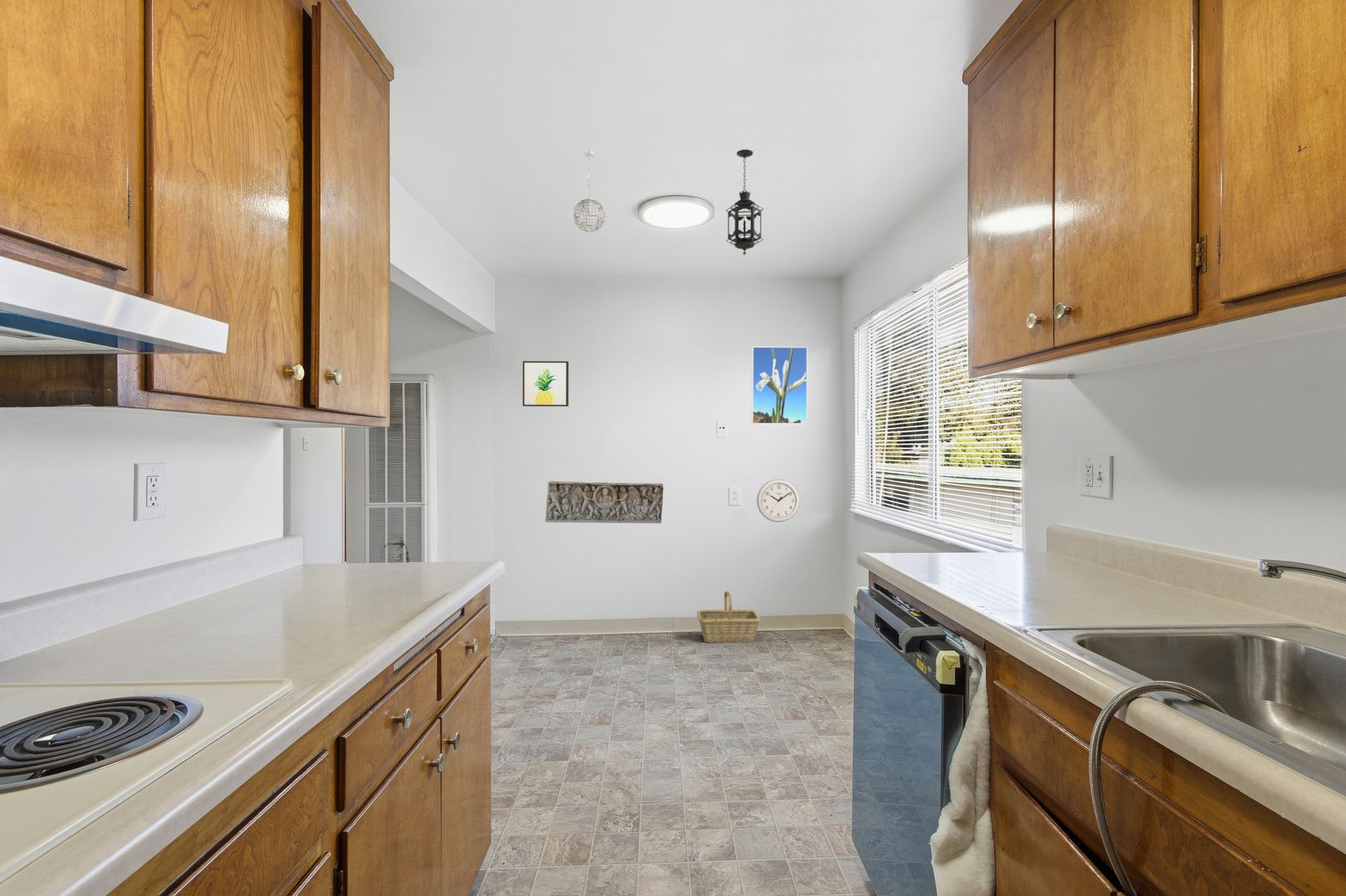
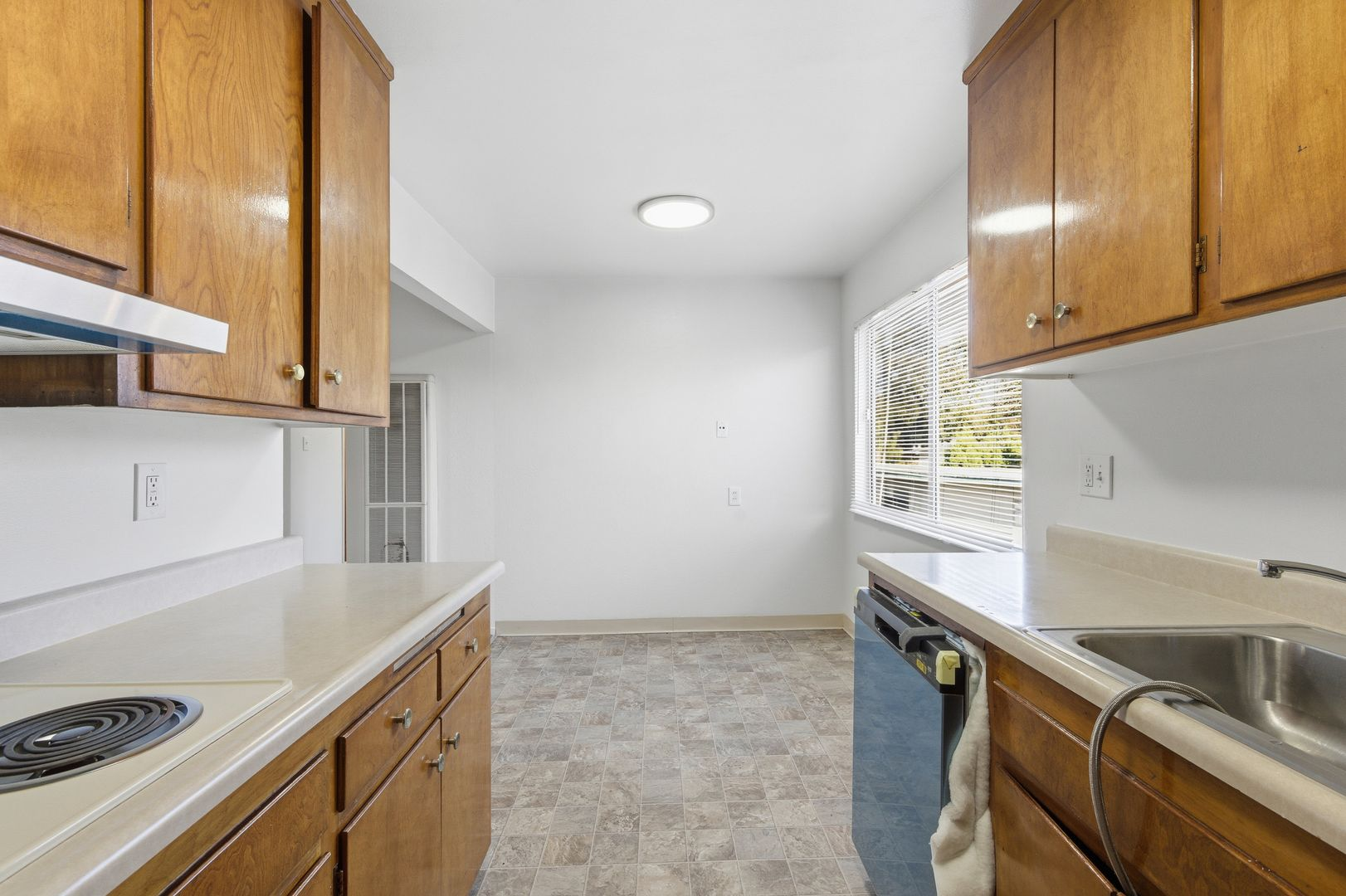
- hanging lantern (744, 203)
- wall clock (778, 500)
- pendant light (589, 191)
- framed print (779, 385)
- wall relief (604, 502)
- wall art (545, 383)
- basket (728, 616)
